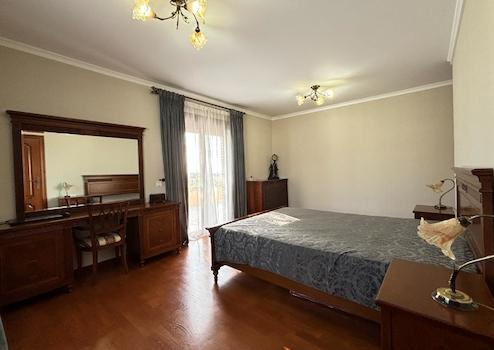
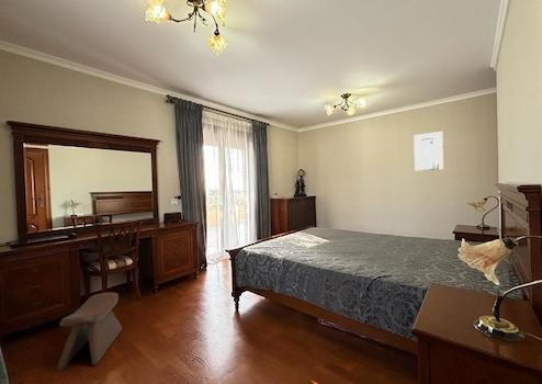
+ wall art (428, 151)
+ stool (92, 326)
